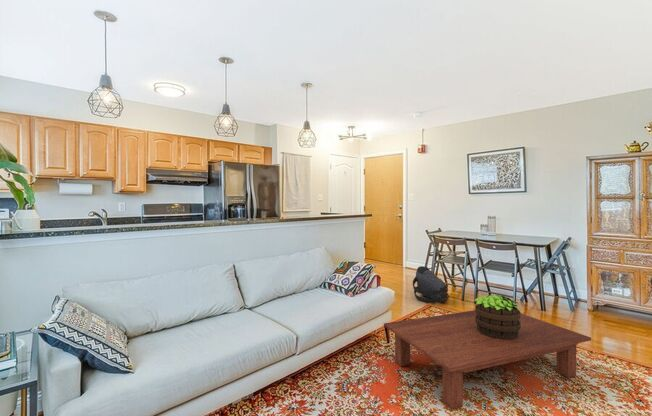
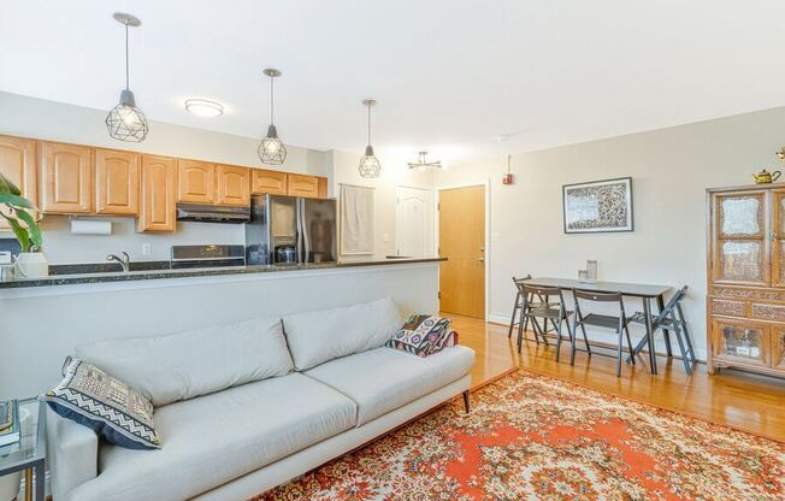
- coffee table (481, 349)
- backpack (429, 284)
- potted plant (497, 313)
